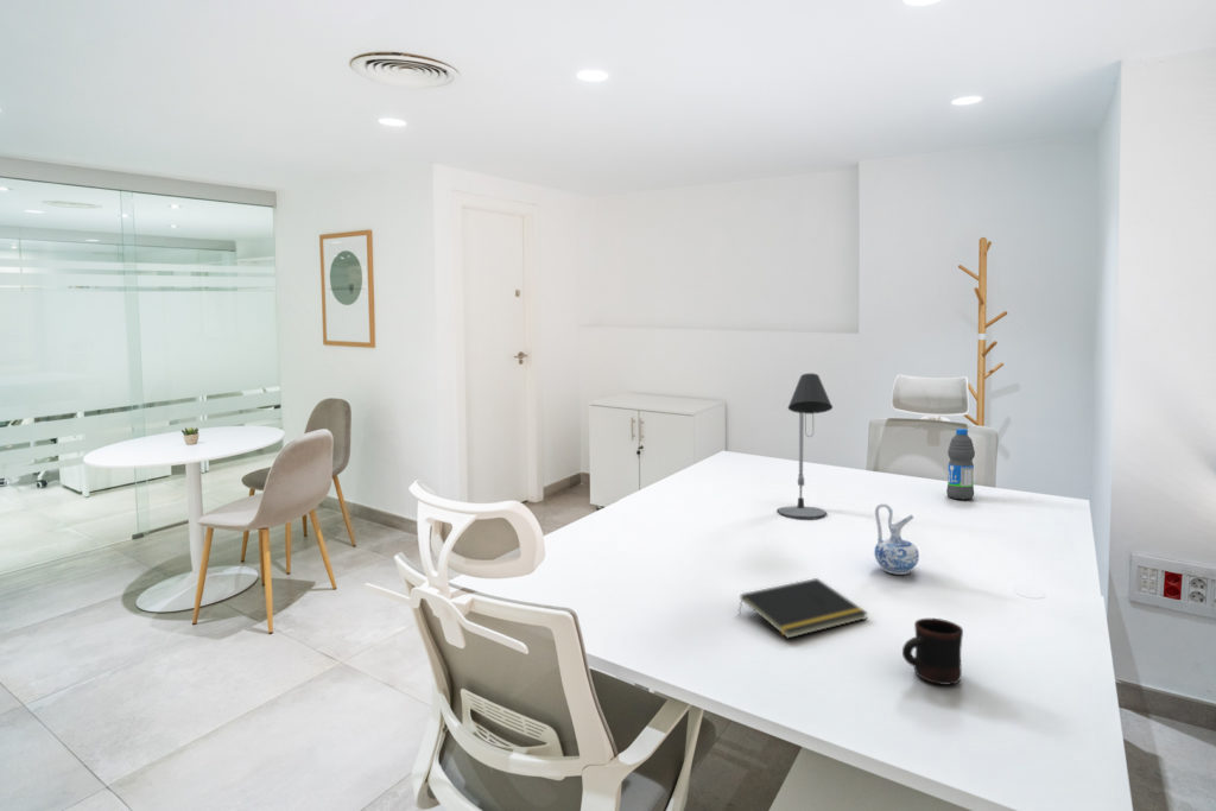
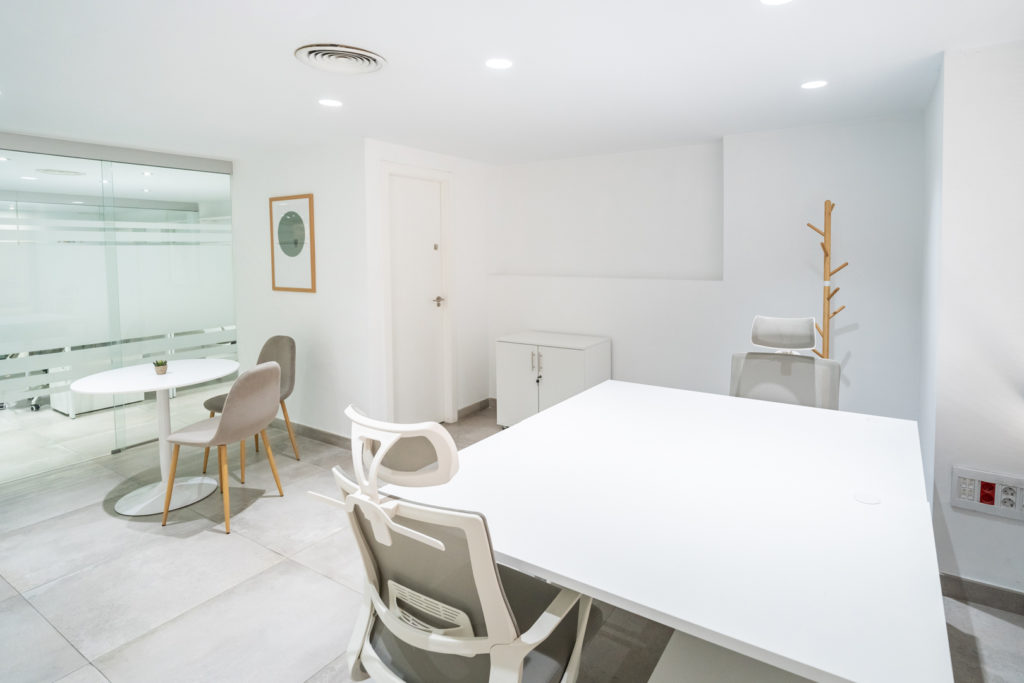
- desk lamp (802, 450)
- water bottle (961, 463)
- ceramic pitcher (897, 537)
- mug (930, 652)
- notepad (803, 606)
